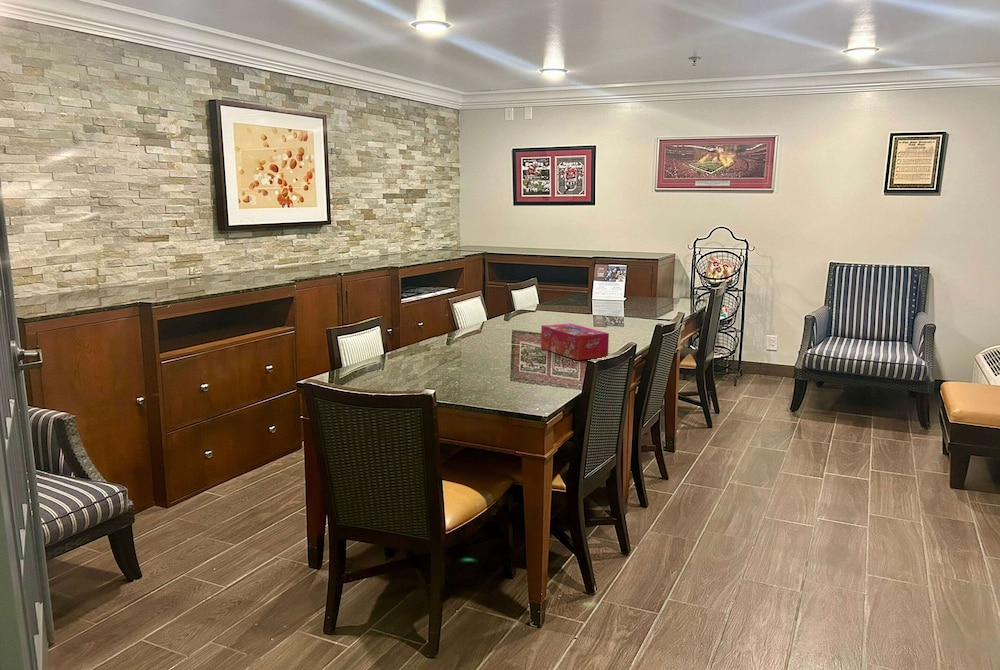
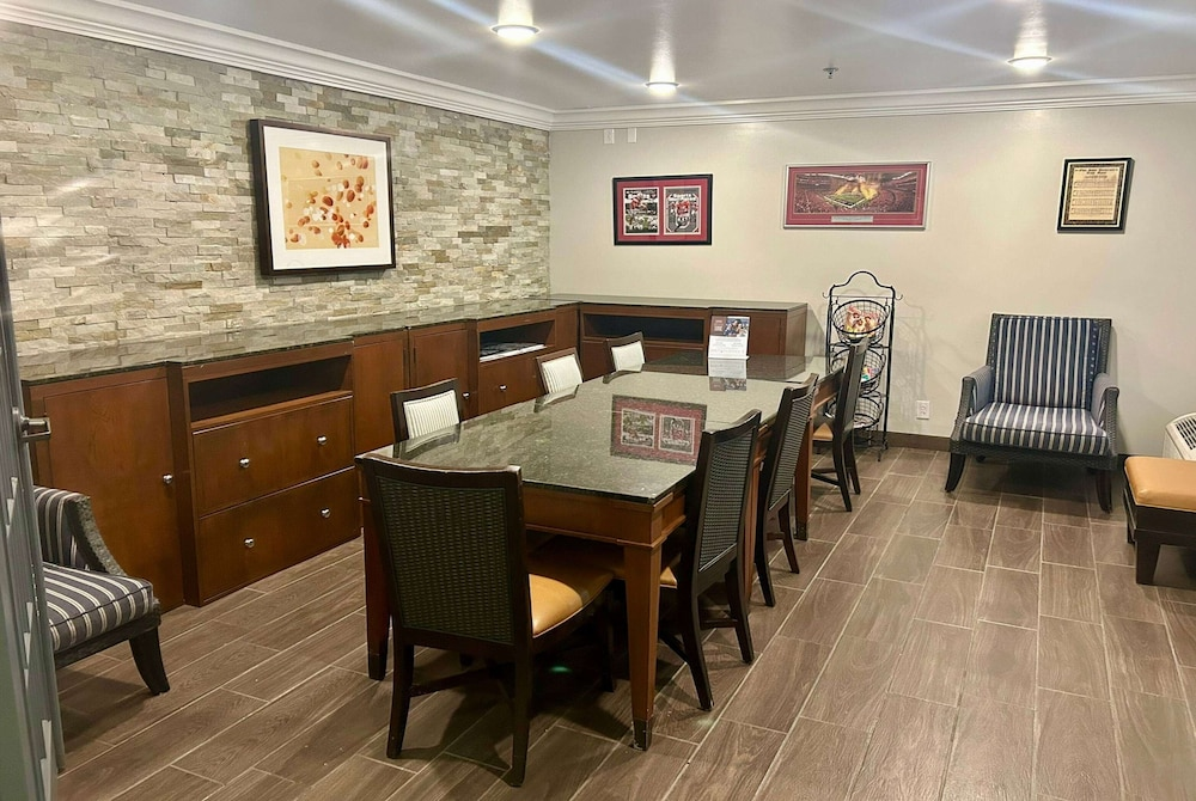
- tissue box (573, 340)
